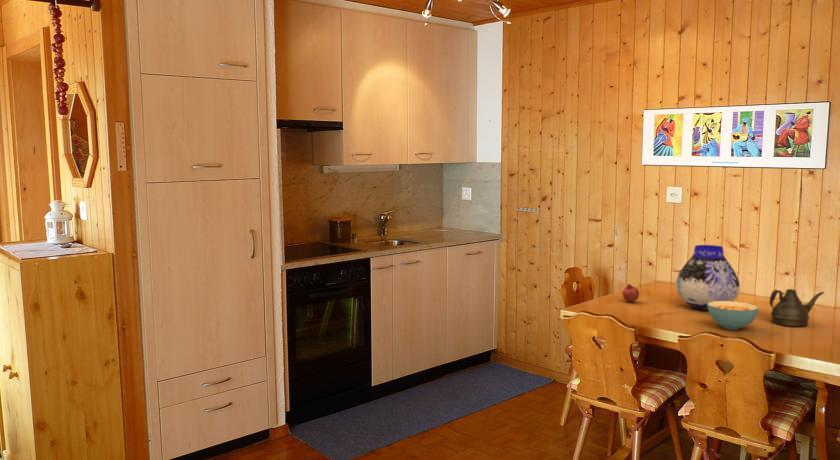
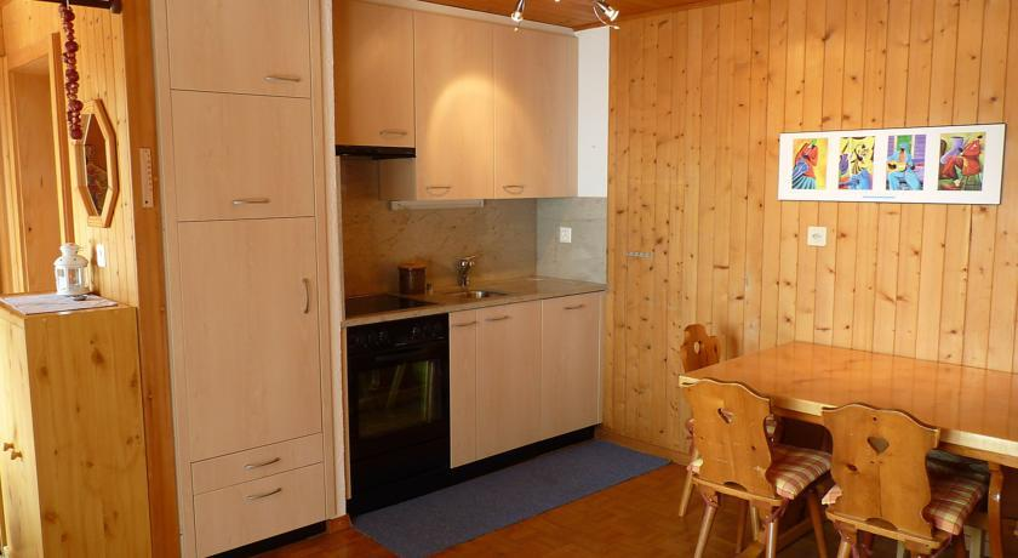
- teapot (797, 306)
- fruit (630, 292)
- vase (707, 277)
- cereal bowl (731, 316)
